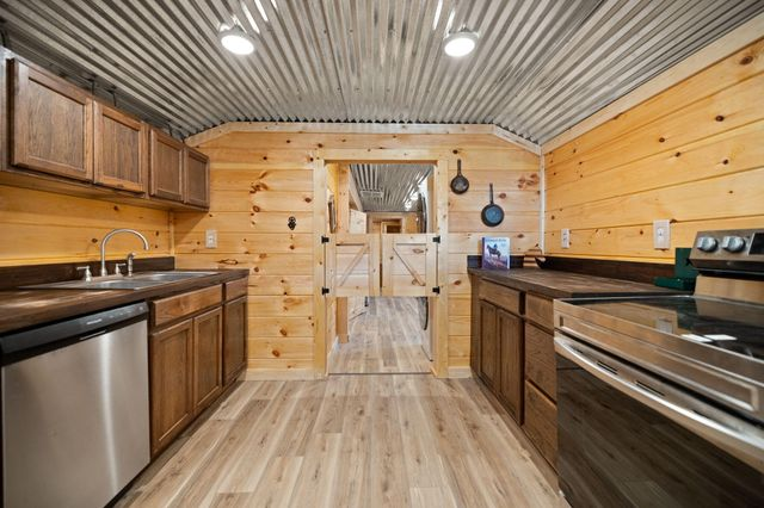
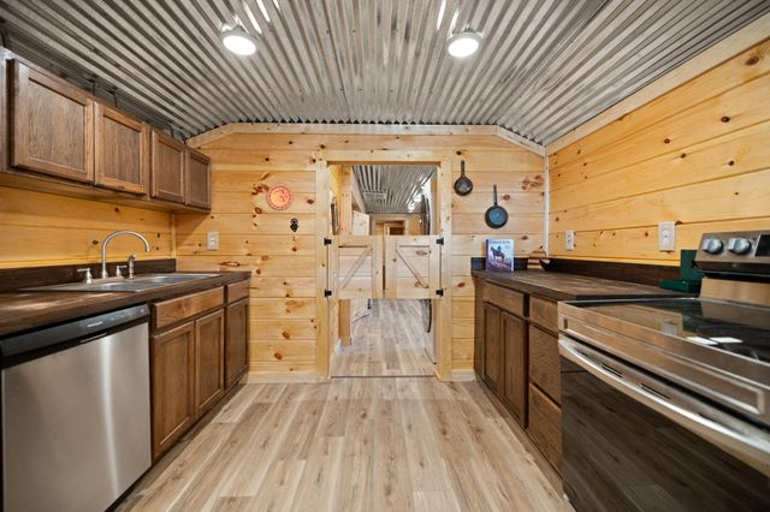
+ decorative plate (279, 196)
